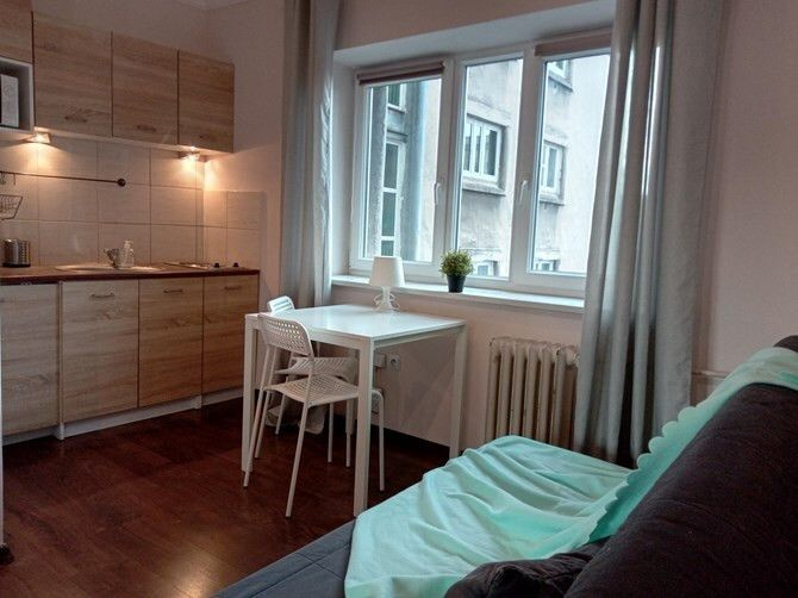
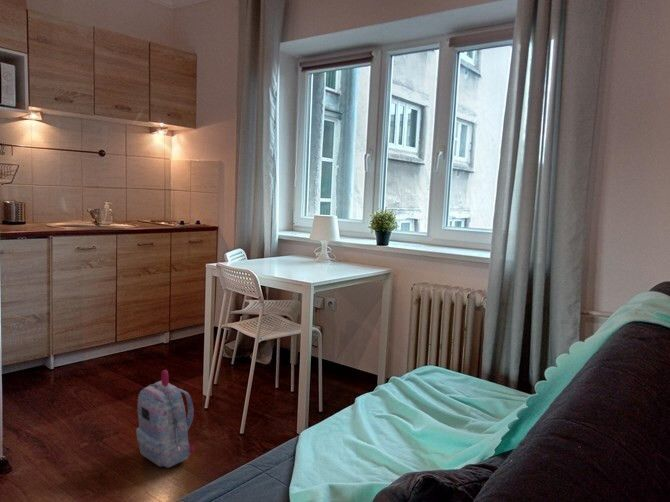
+ backpack (167, 414)
